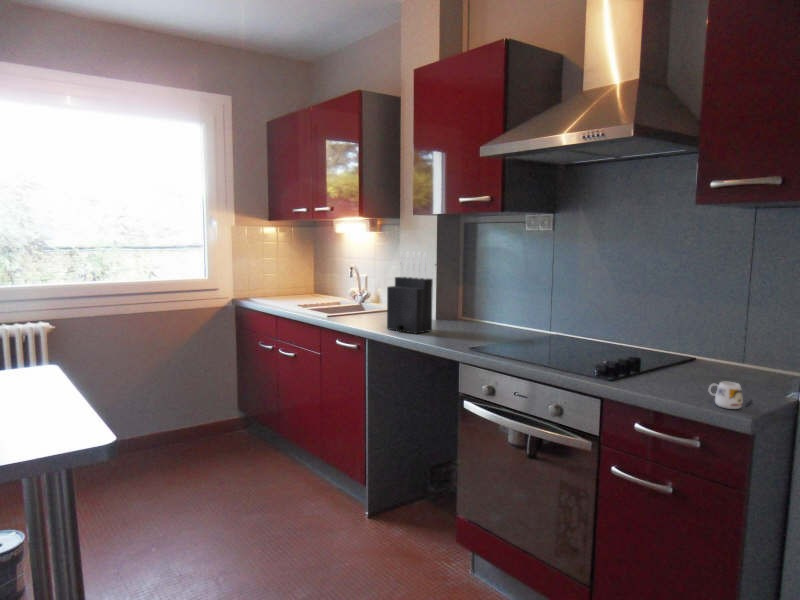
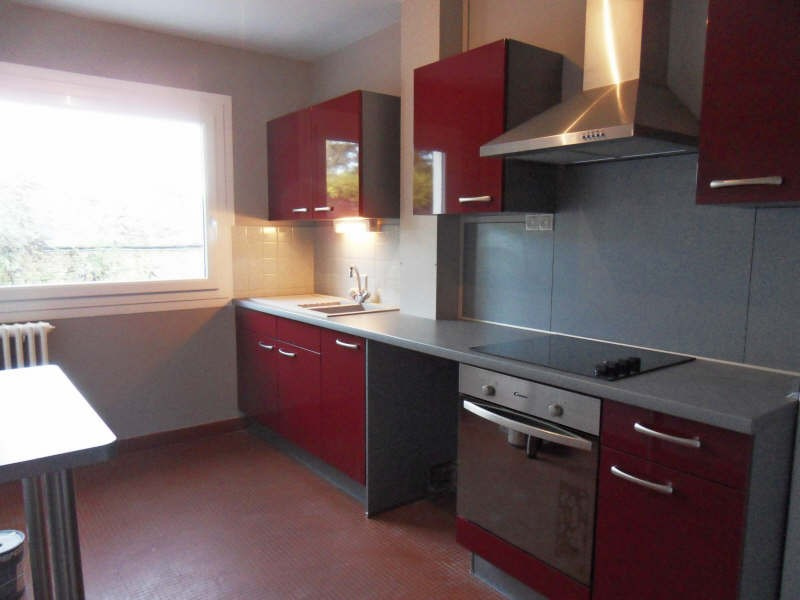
- mug (729, 392)
- knife block (407, 291)
